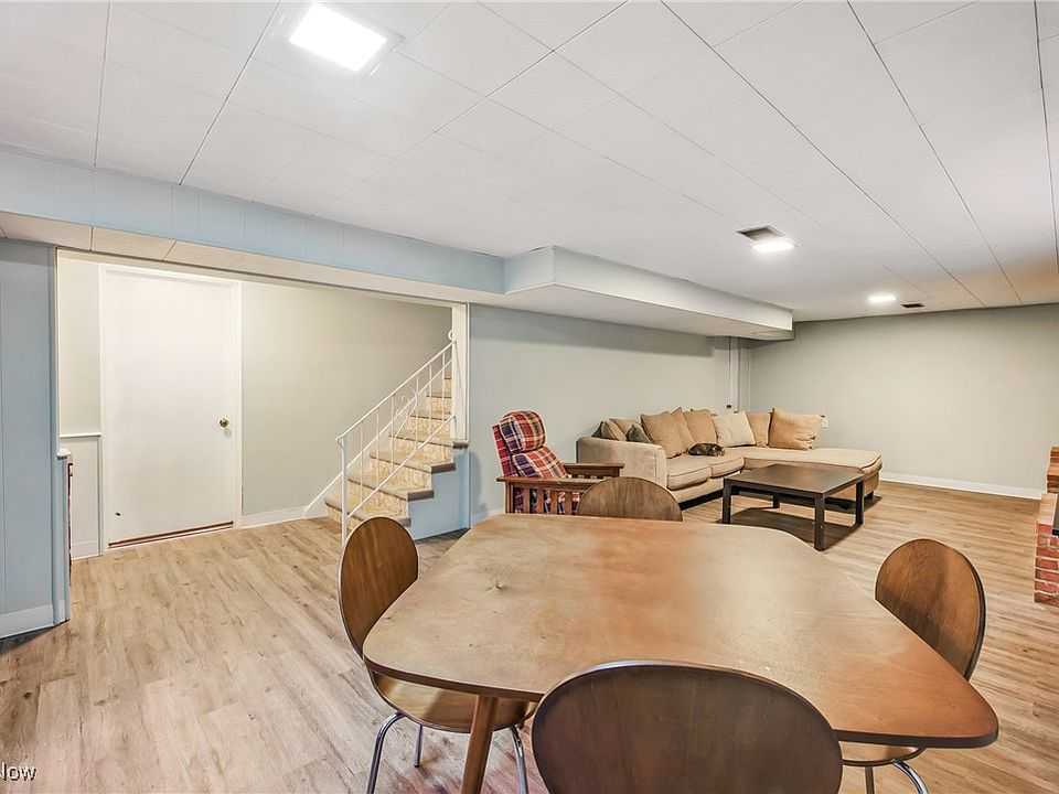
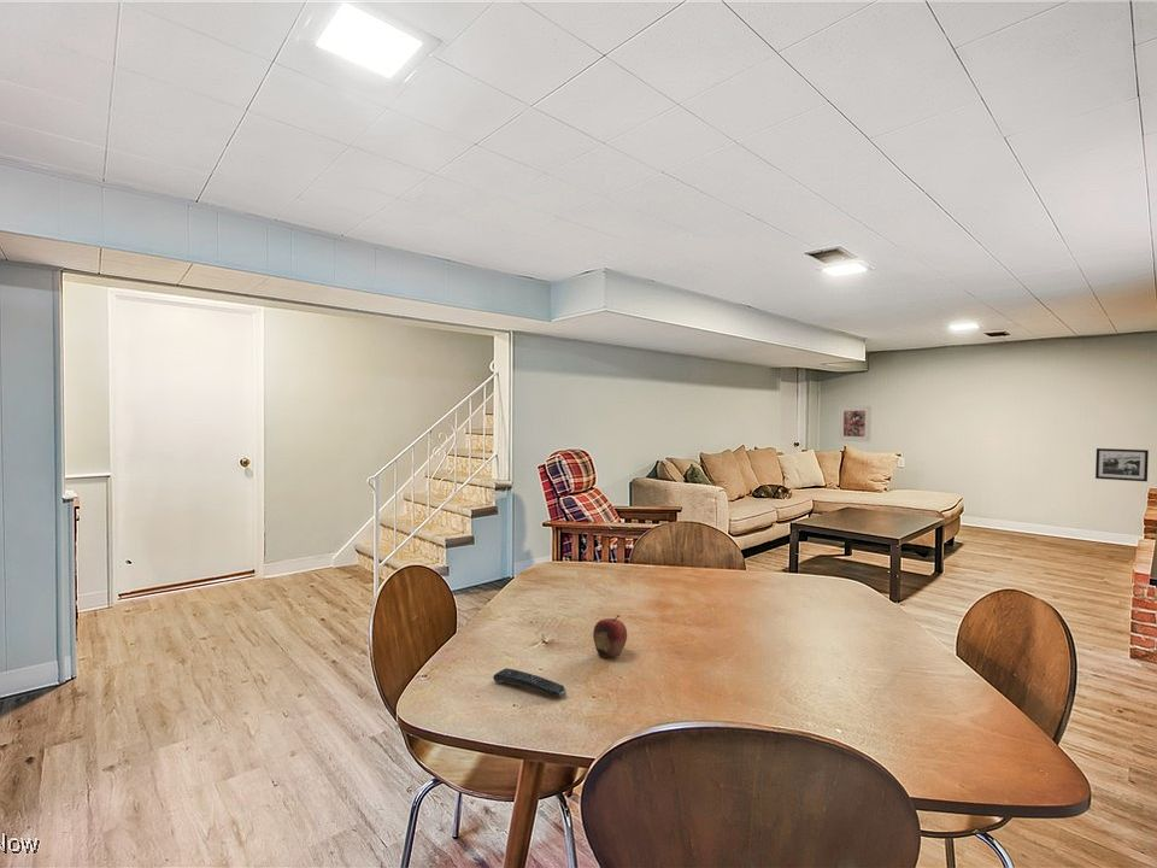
+ picture frame (1121, 464)
+ fruit (610, 633)
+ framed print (853, 423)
+ remote control (530, 681)
